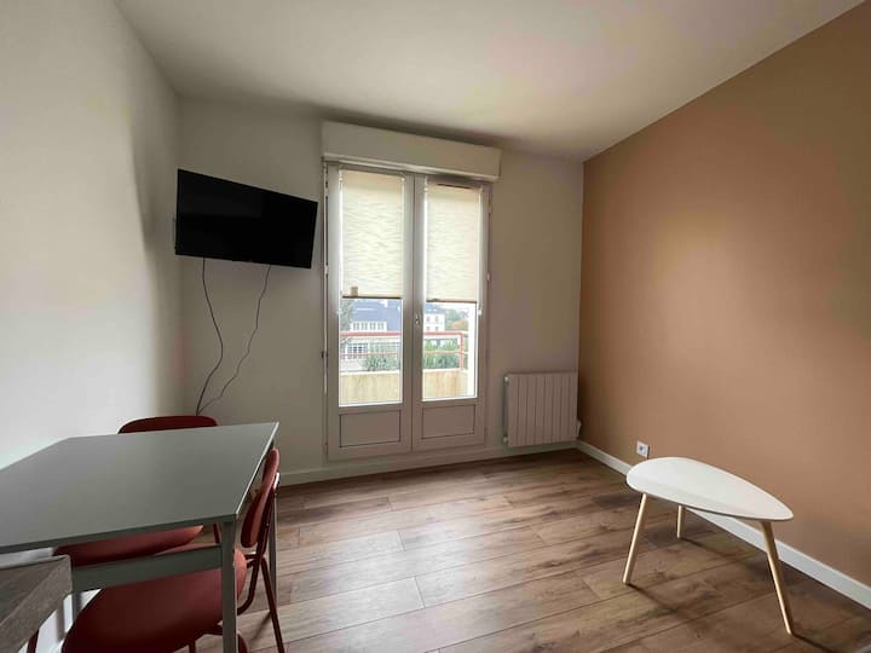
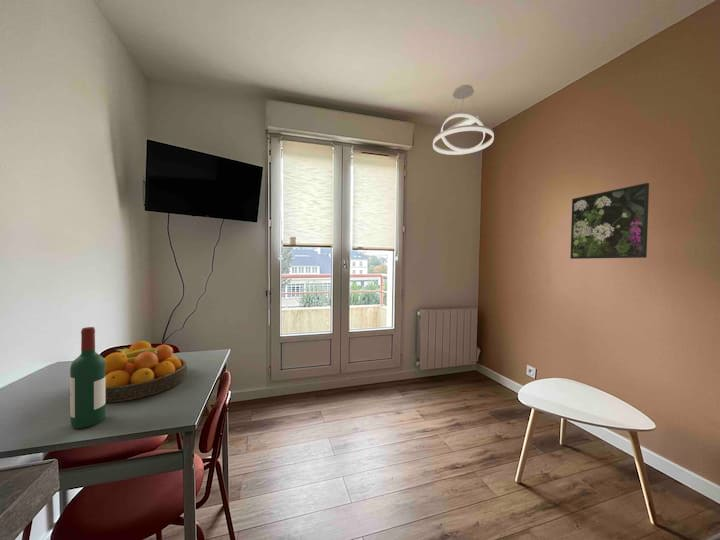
+ fruit bowl (138, 364)
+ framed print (605, 225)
+ pendant light (462, 116)
+ wine bottle (88, 375)
